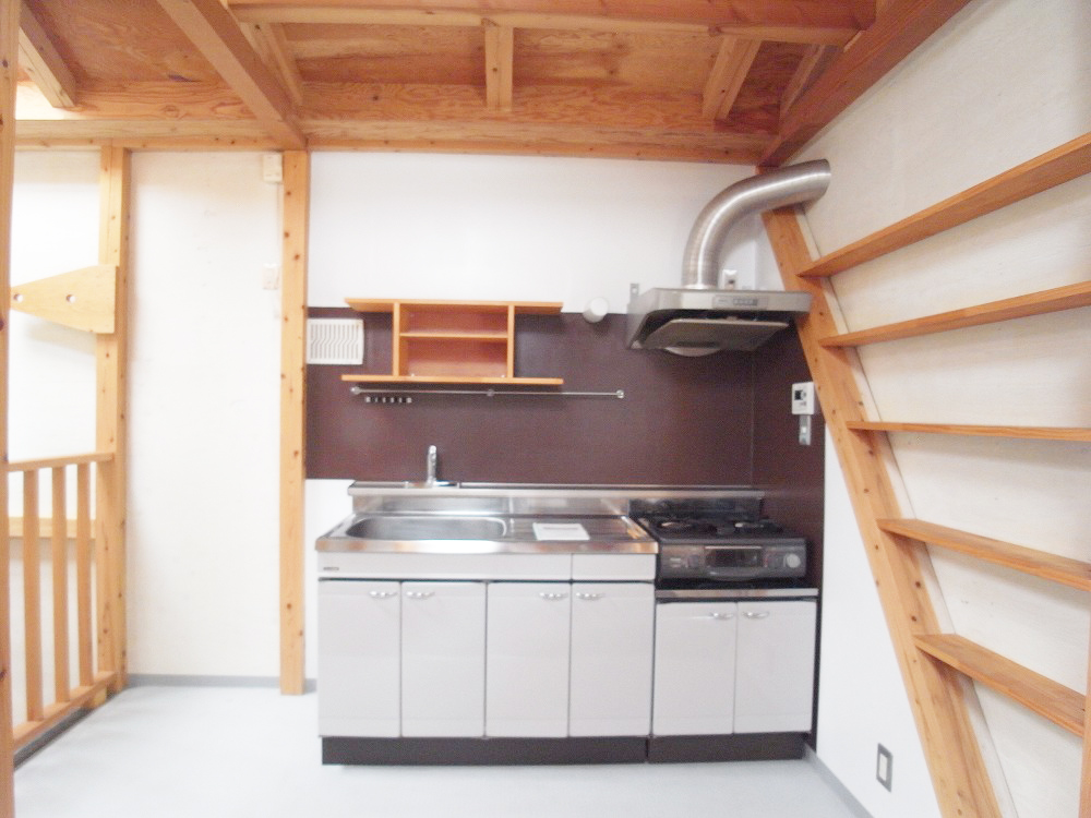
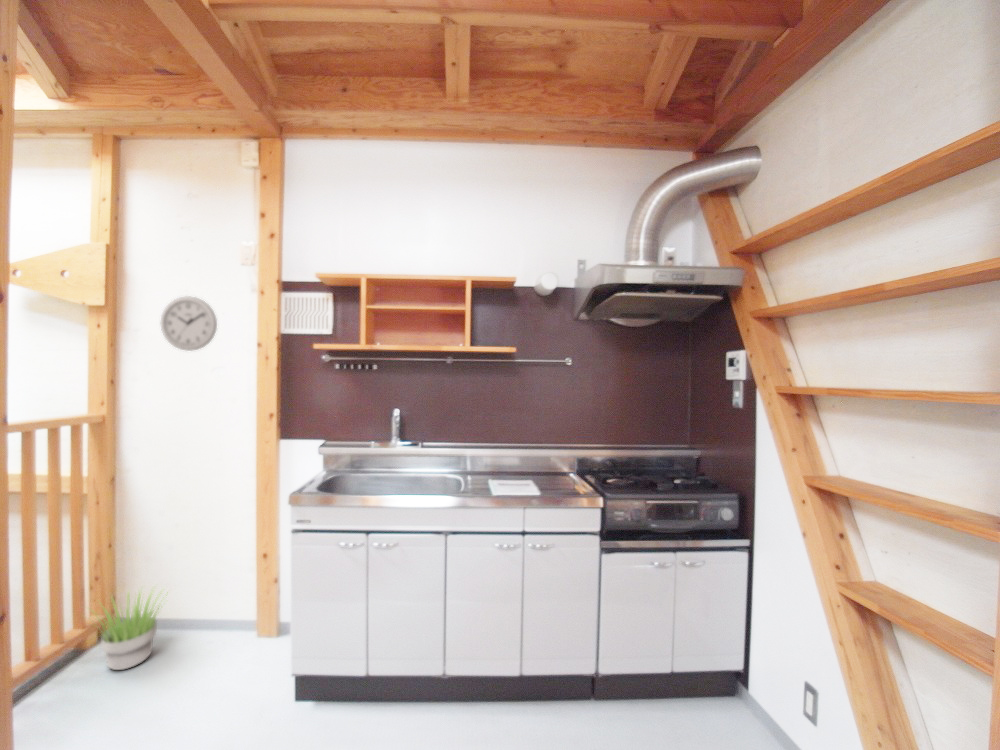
+ potted plant (129, 631)
+ wall clock (188, 323)
